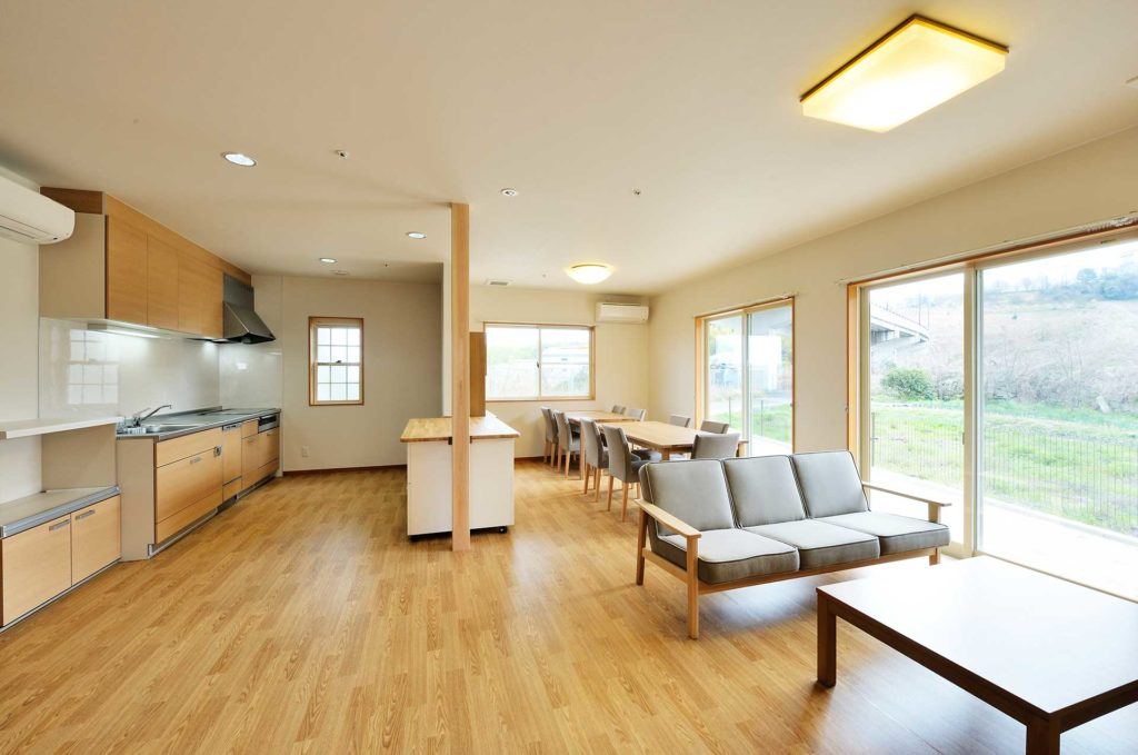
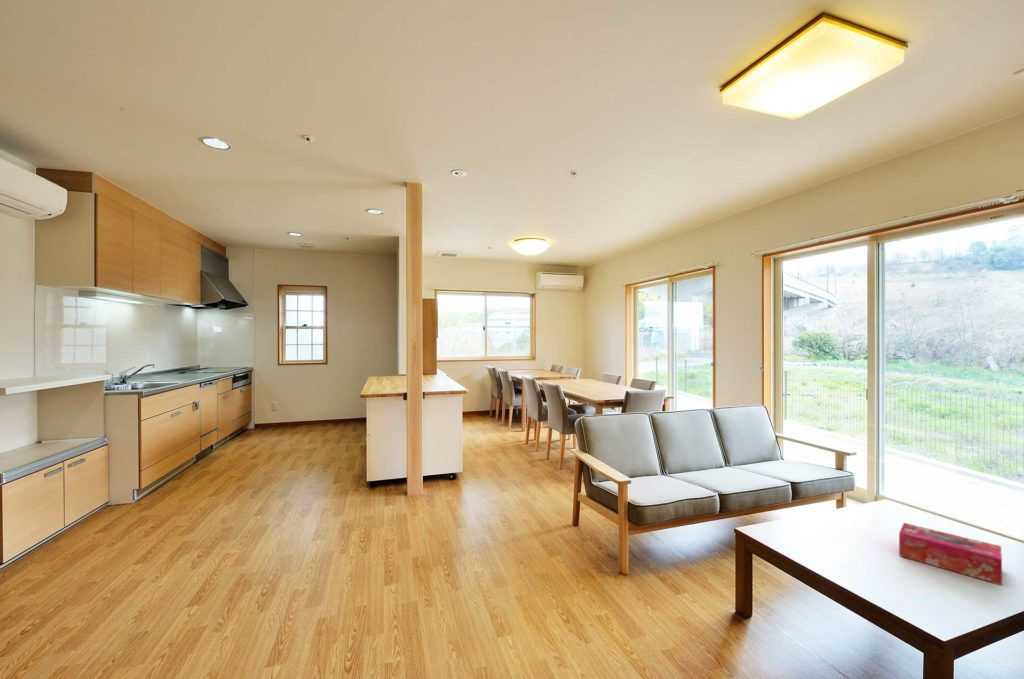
+ tissue box (948, 551)
